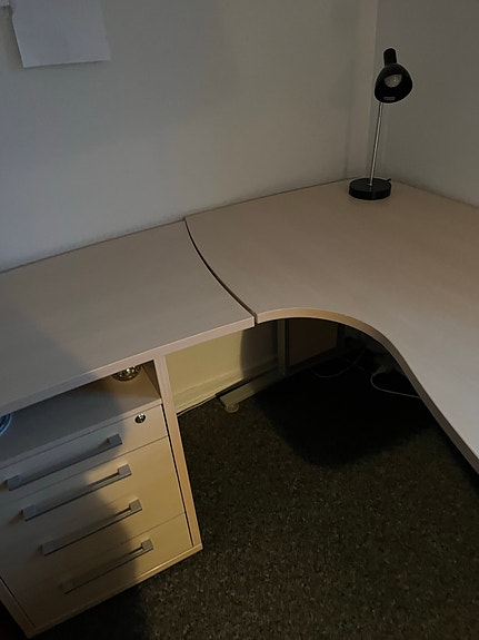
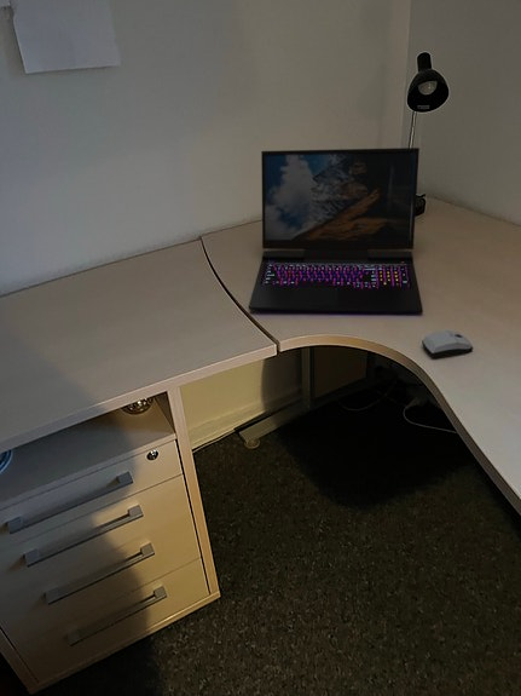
+ computer mouse (447, 341)
+ laptop (336, 228)
